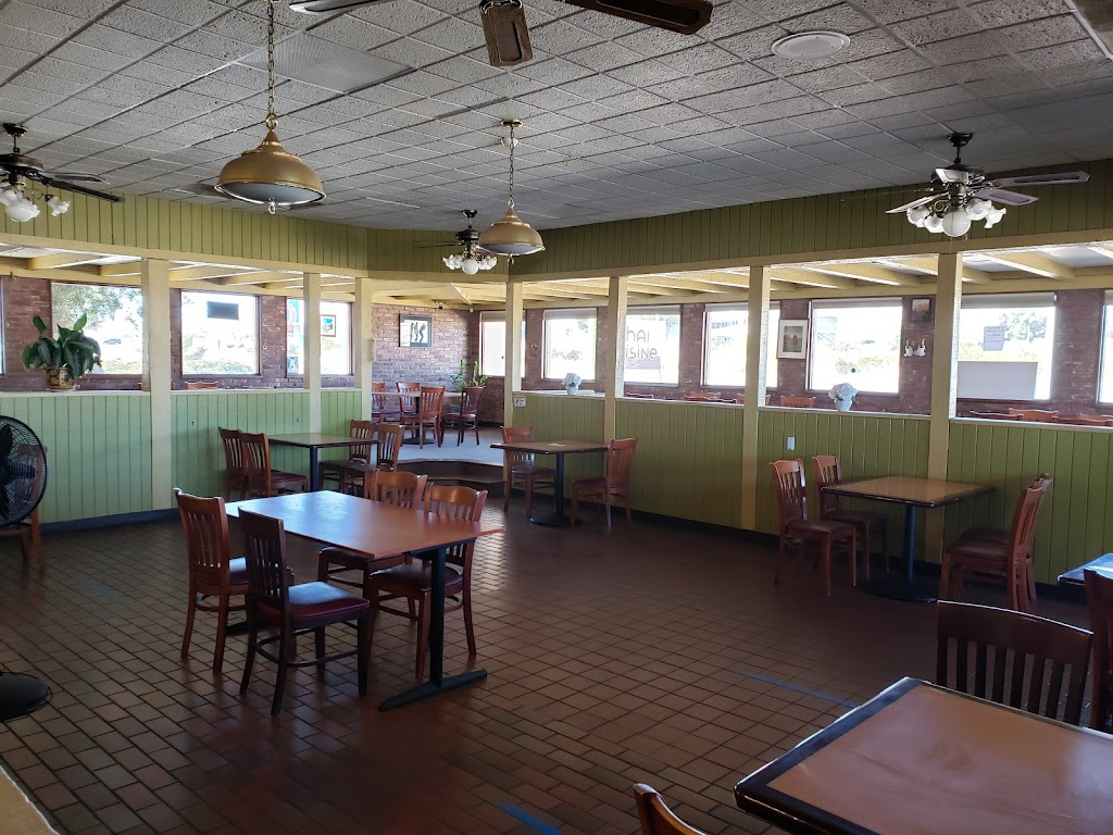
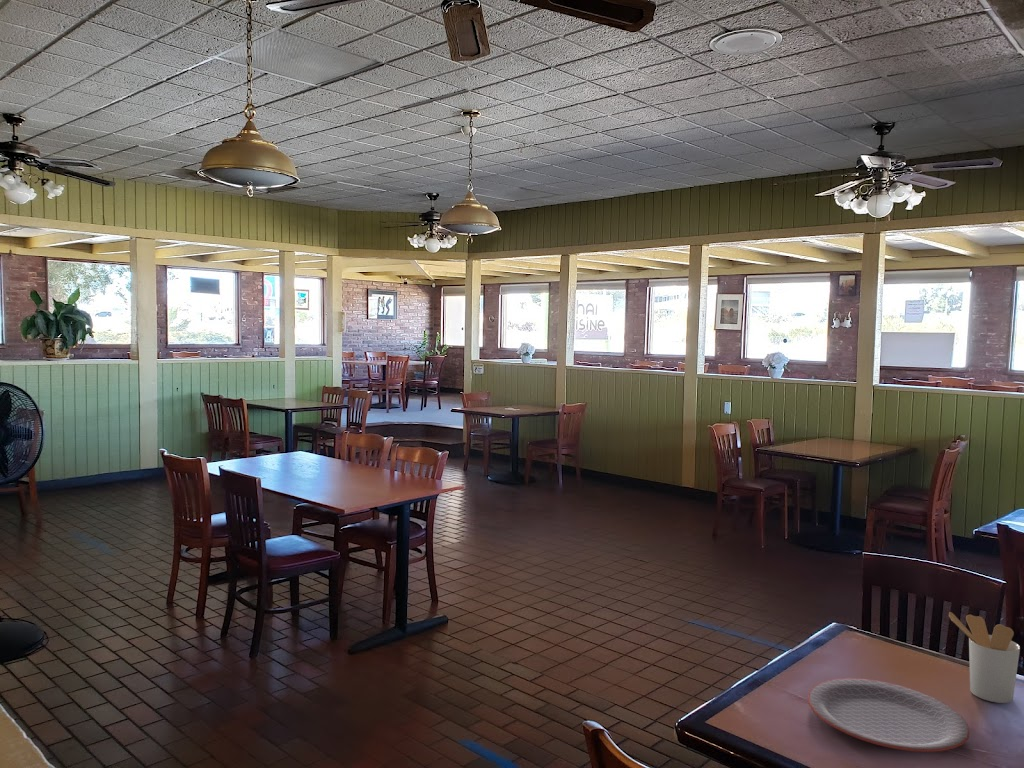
+ plate (884, 716)
+ utensil holder (980, 654)
